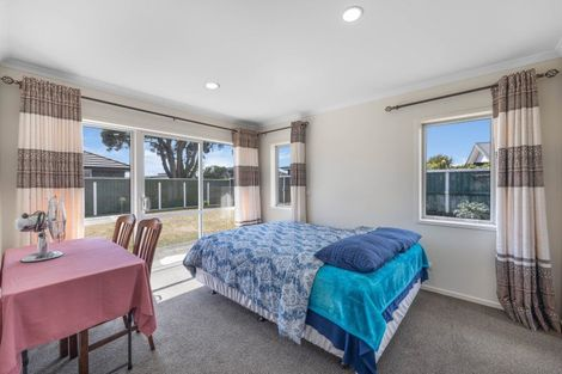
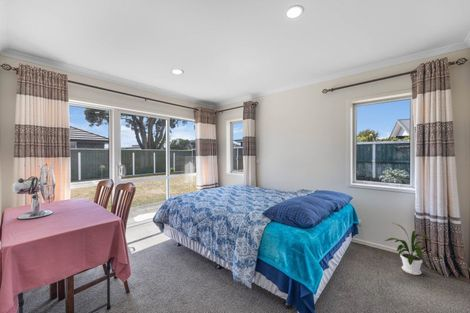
+ house plant (408, 248)
